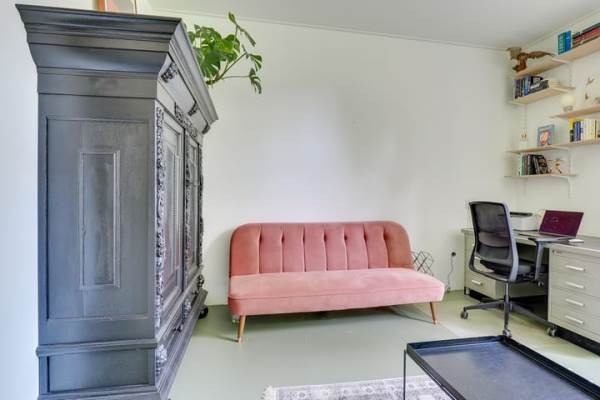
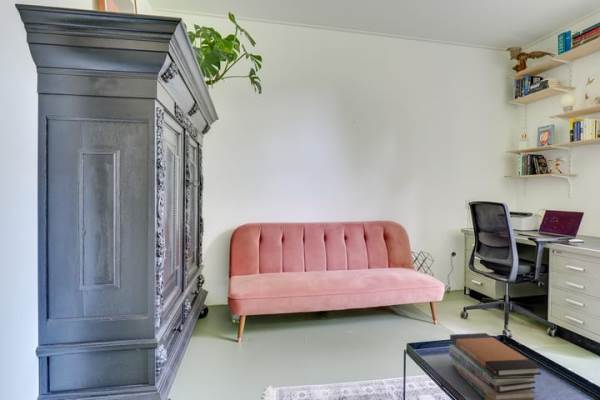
+ book stack (489, 366)
